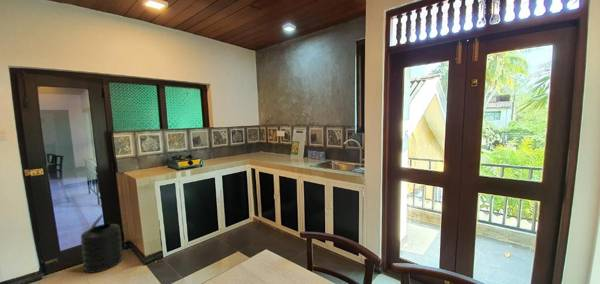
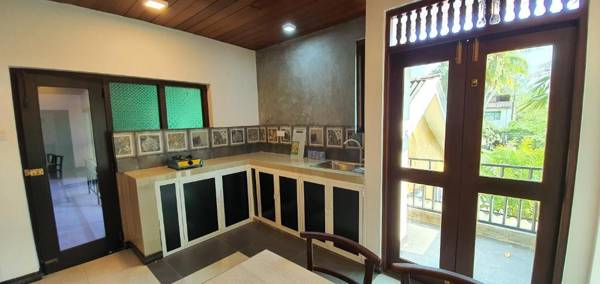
- trash can (102, 239)
